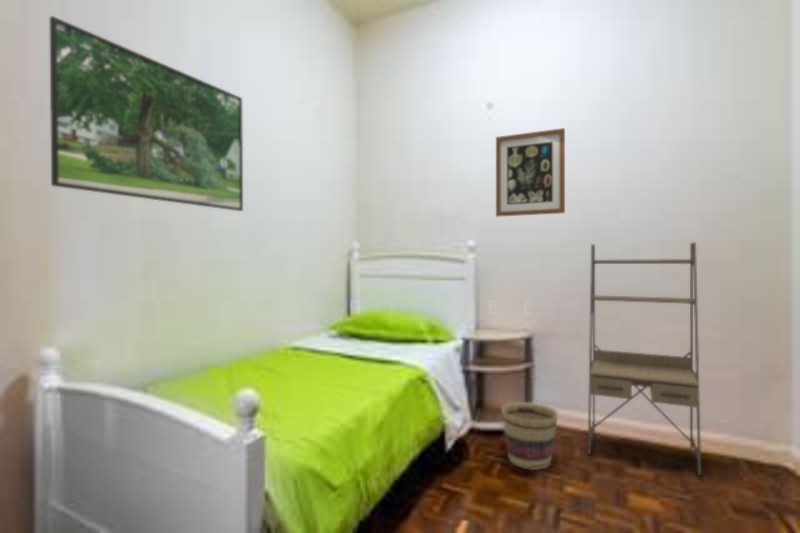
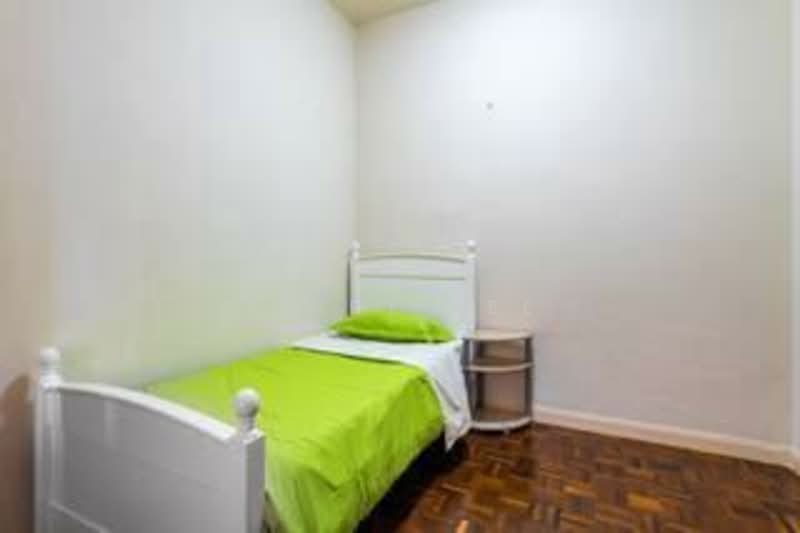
- wall art (529, 173)
- shelving unit (641, 353)
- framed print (165, 133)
- basket (529, 435)
